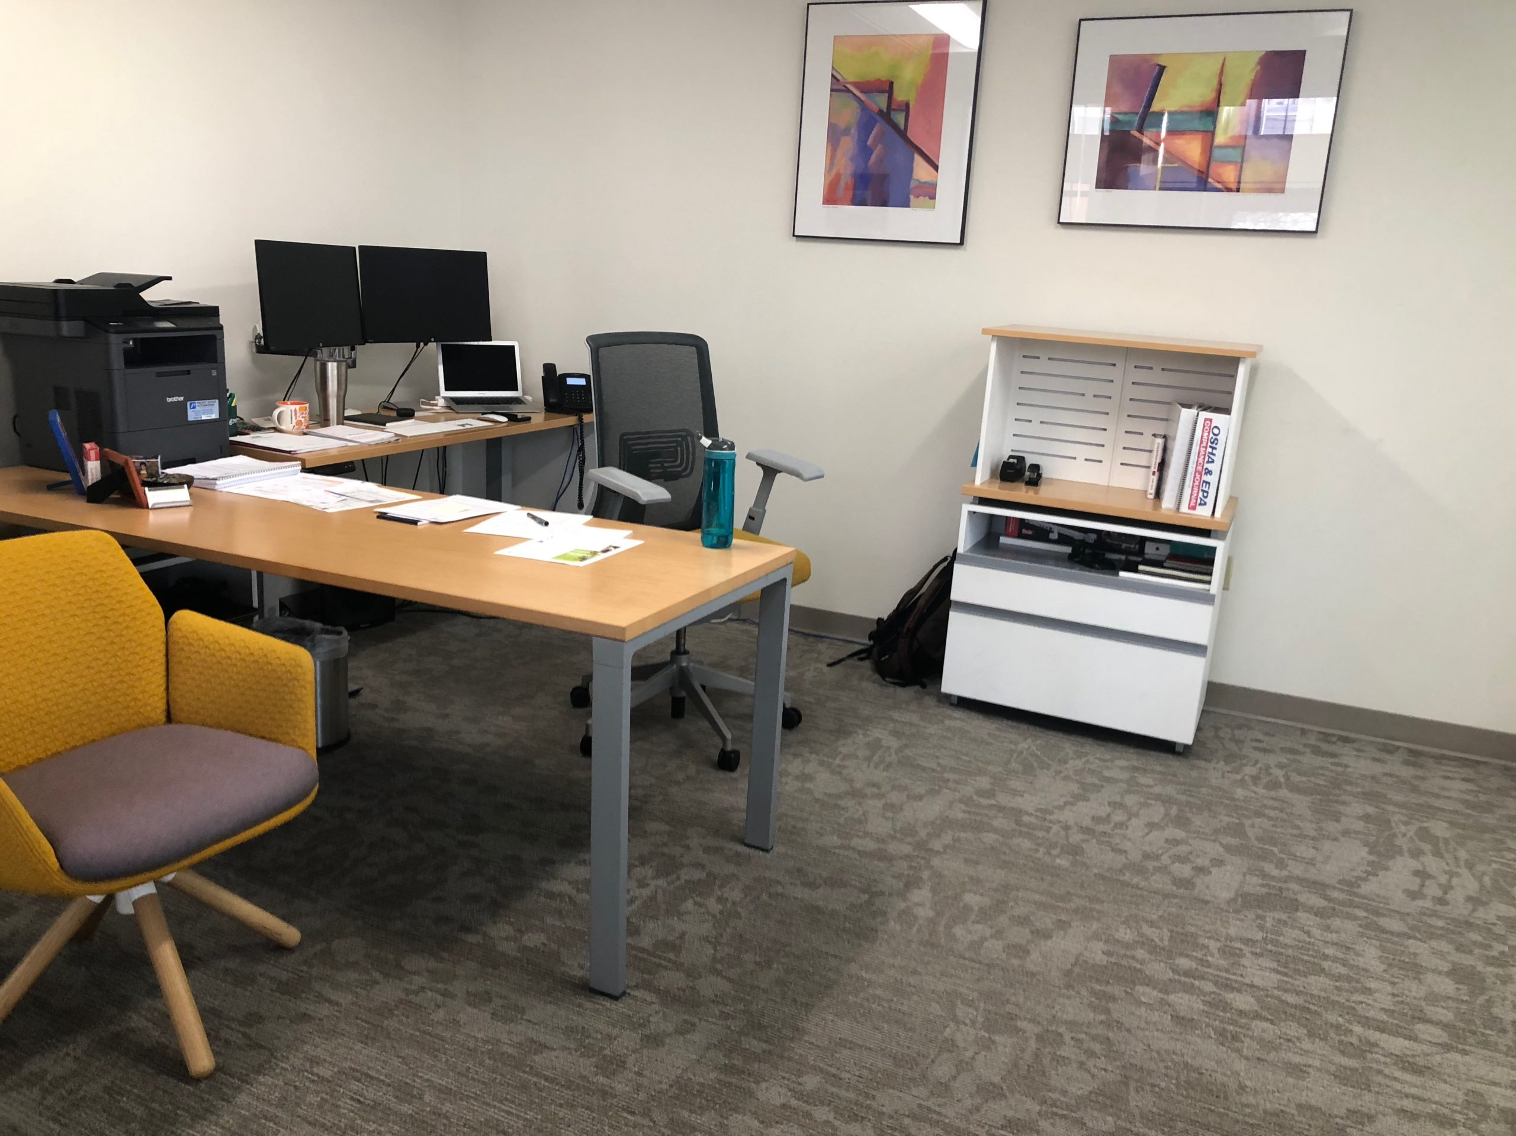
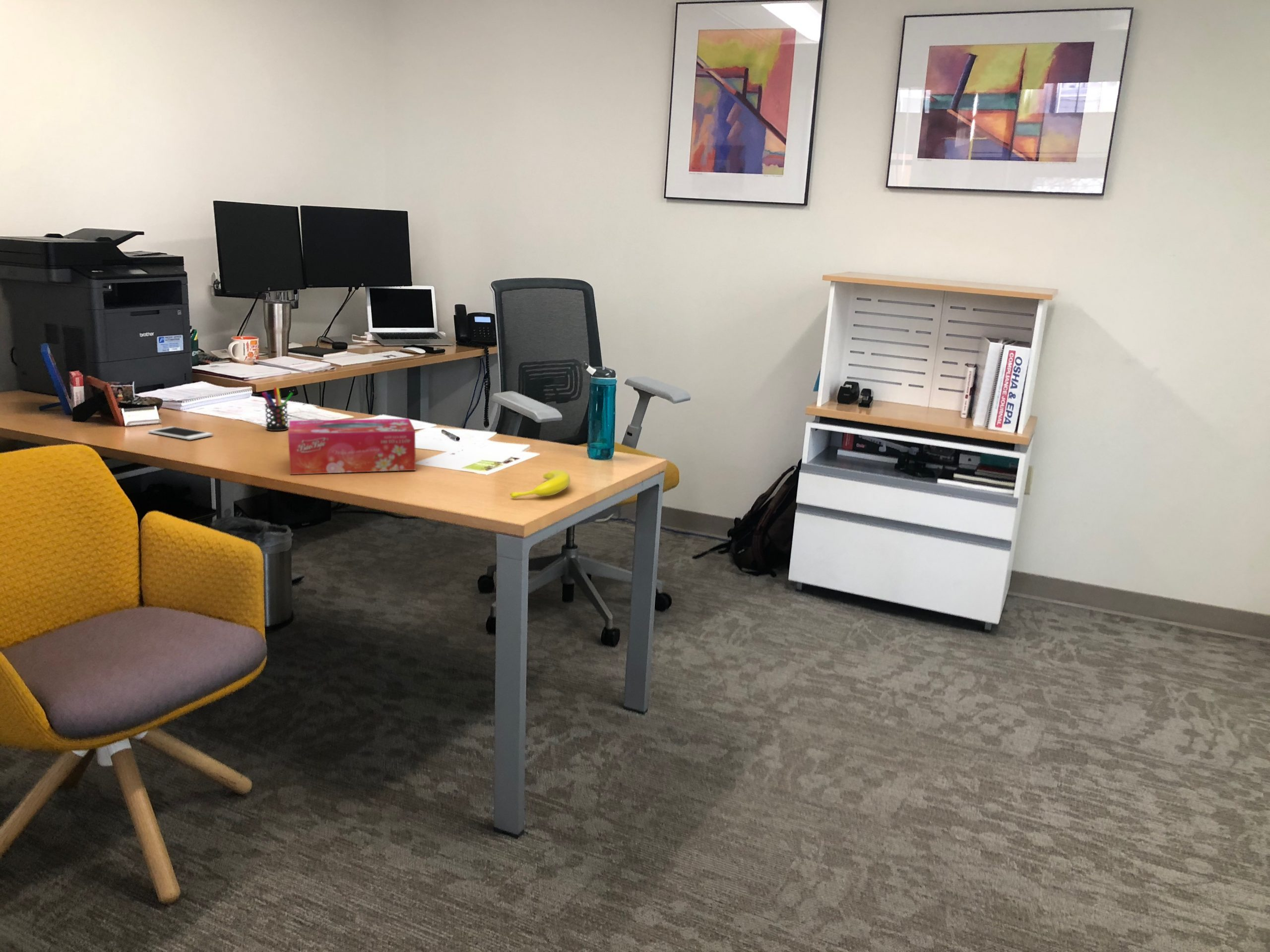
+ cell phone (180, 433)
+ tissue box (352, 445)
+ pen holder (279, 408)
+ banana (546, 482)
